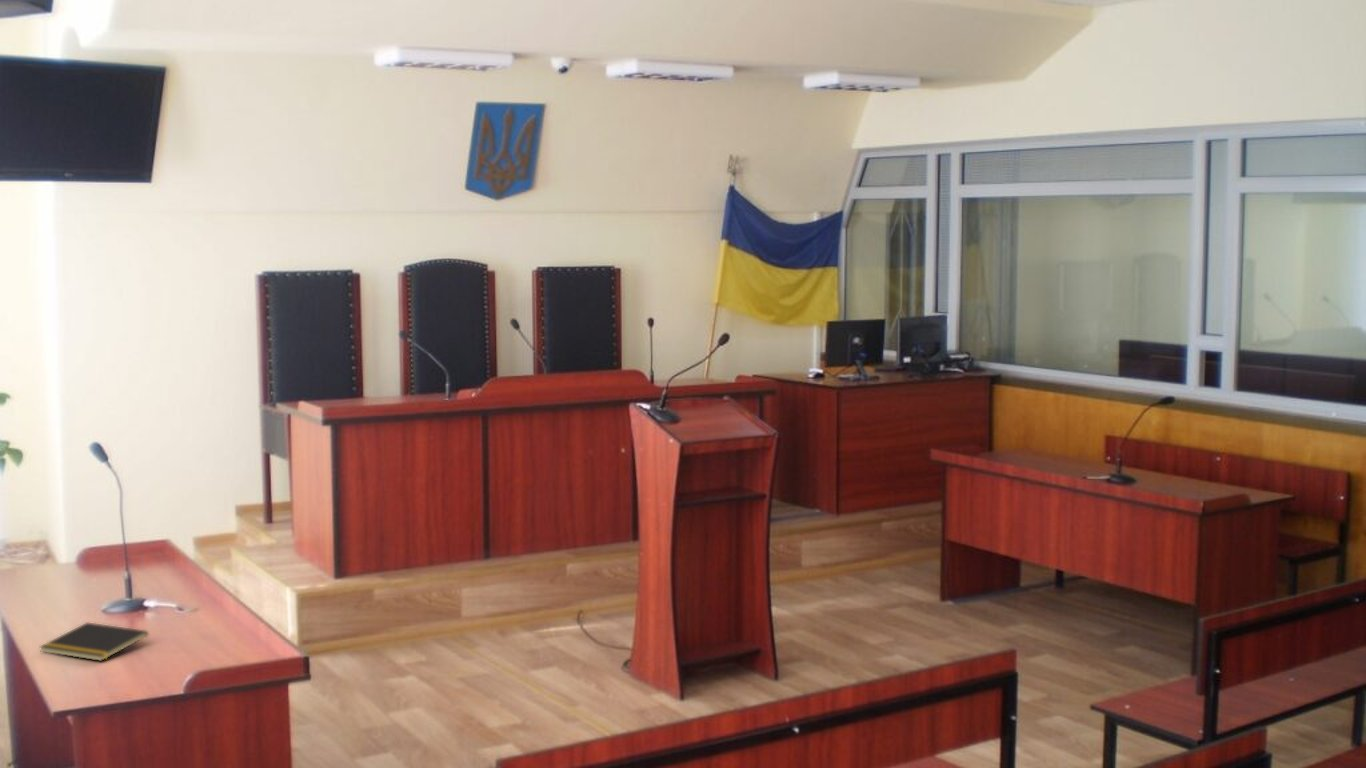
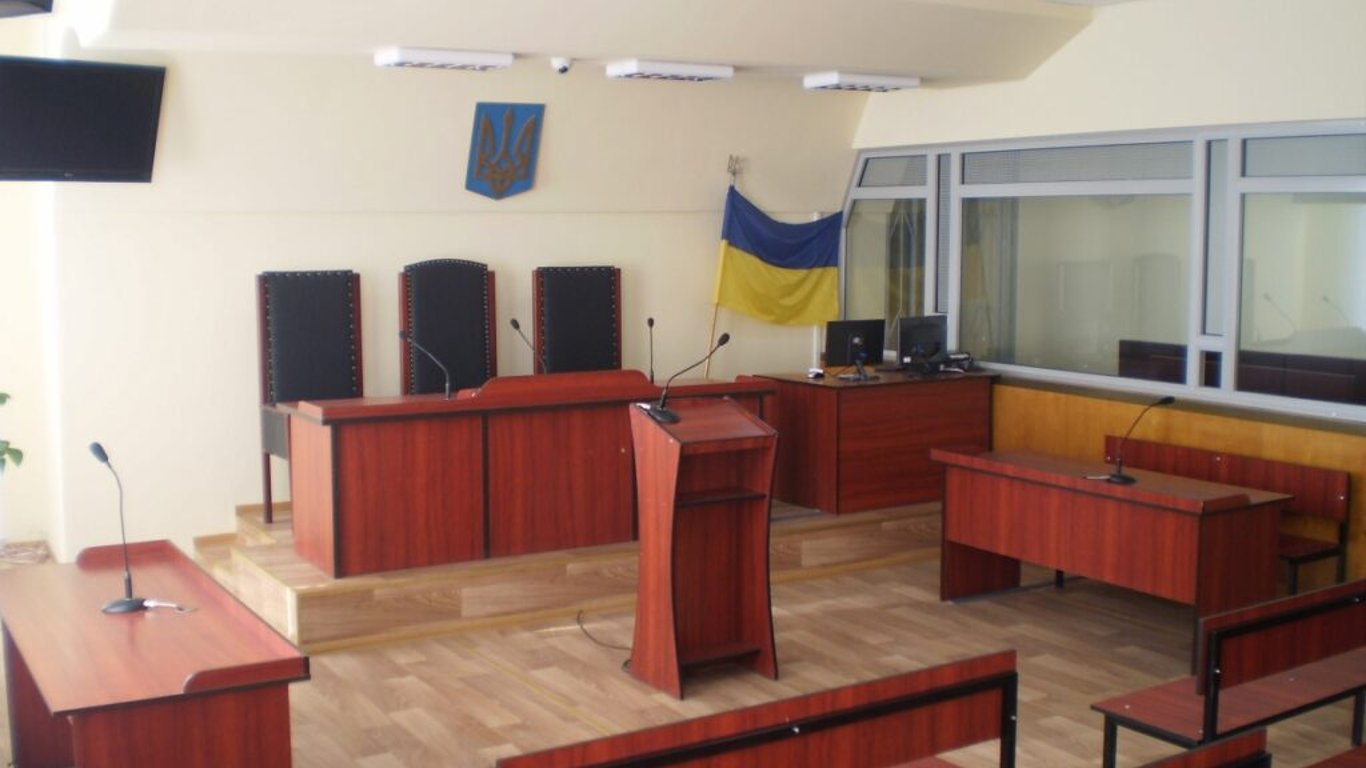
- notepad (94, 641)
